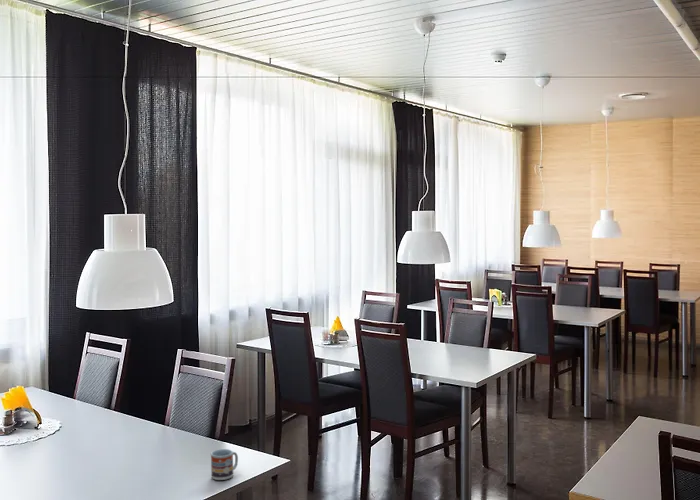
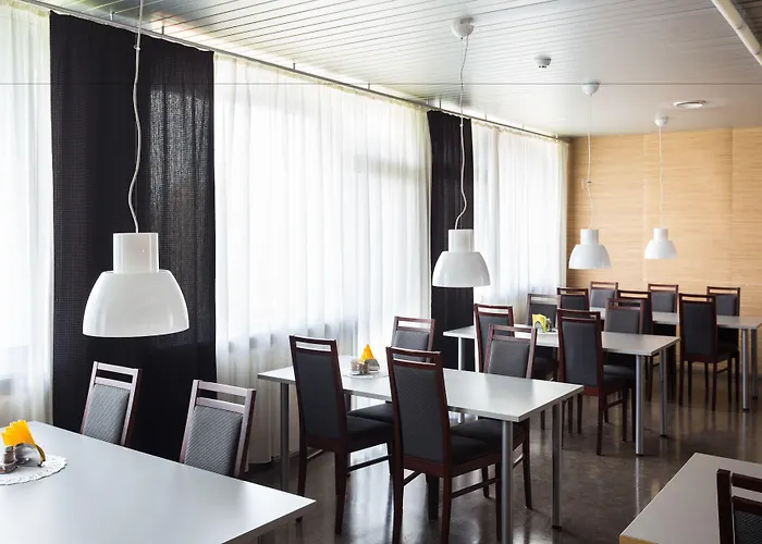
- cup (225, 463)
